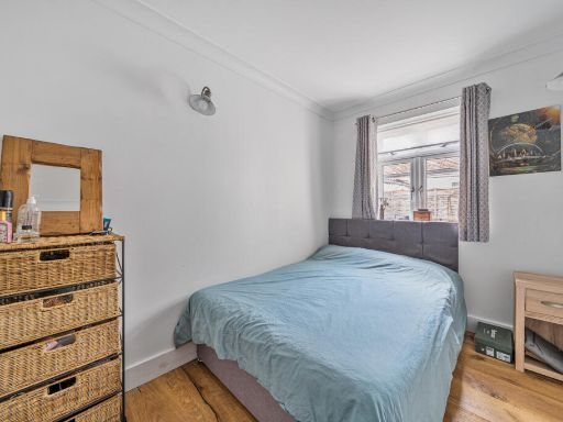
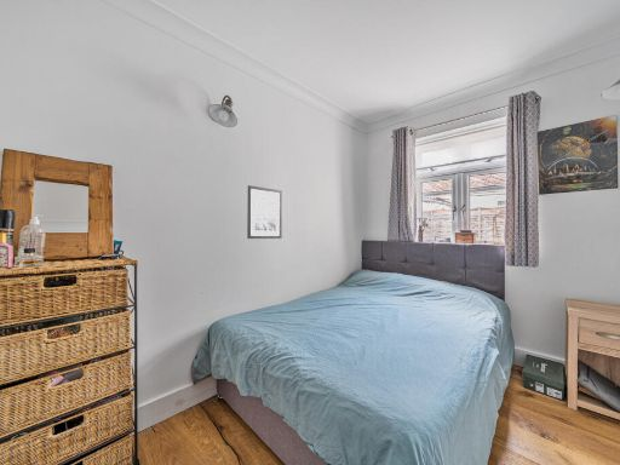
+ wall art (265, 213)
